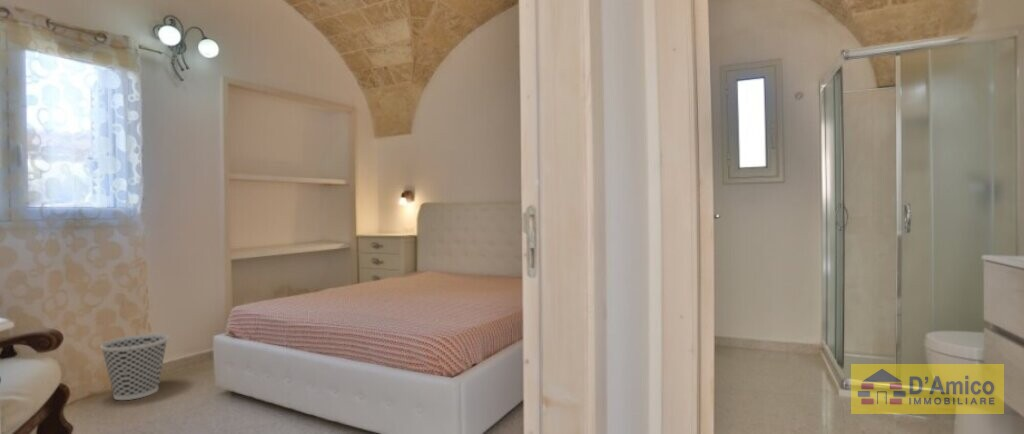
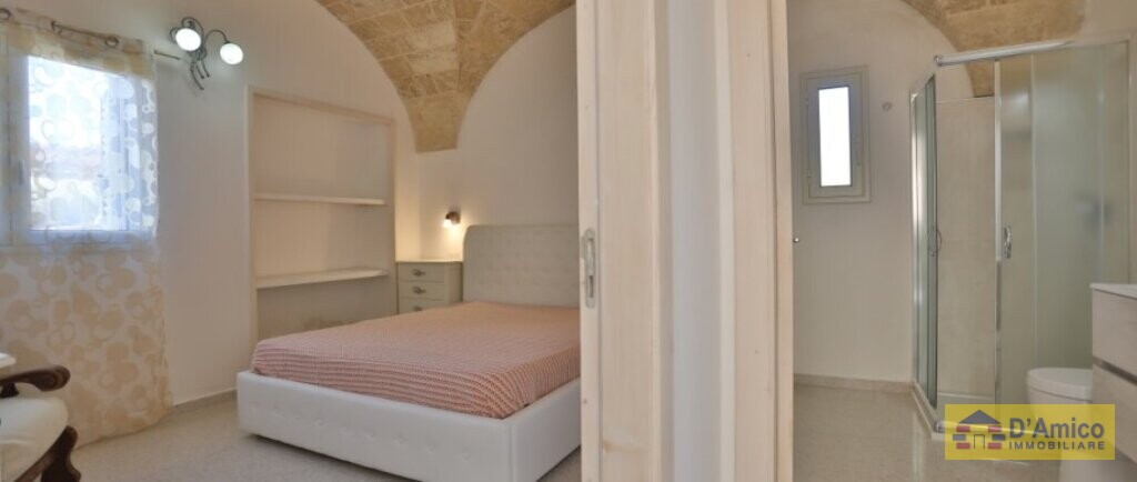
- wastebasket (136, 366)
